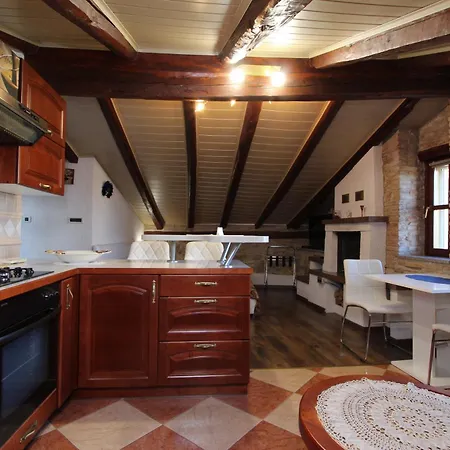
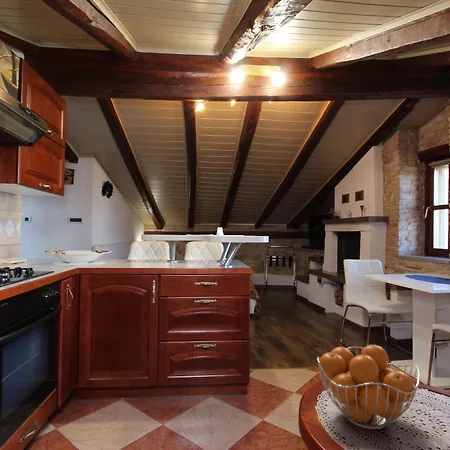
+ fruit basket (365, 383)
